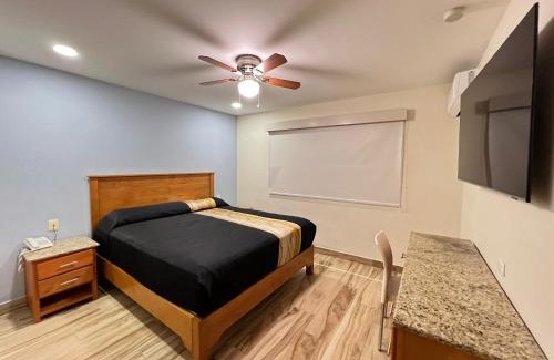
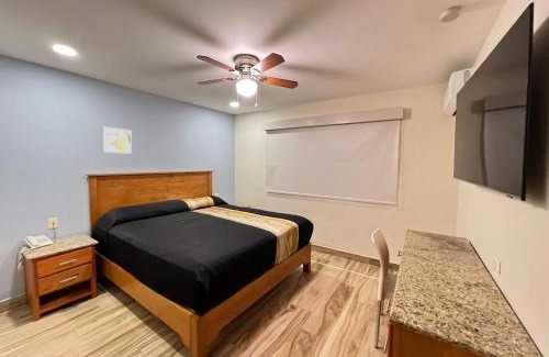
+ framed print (117, 141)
